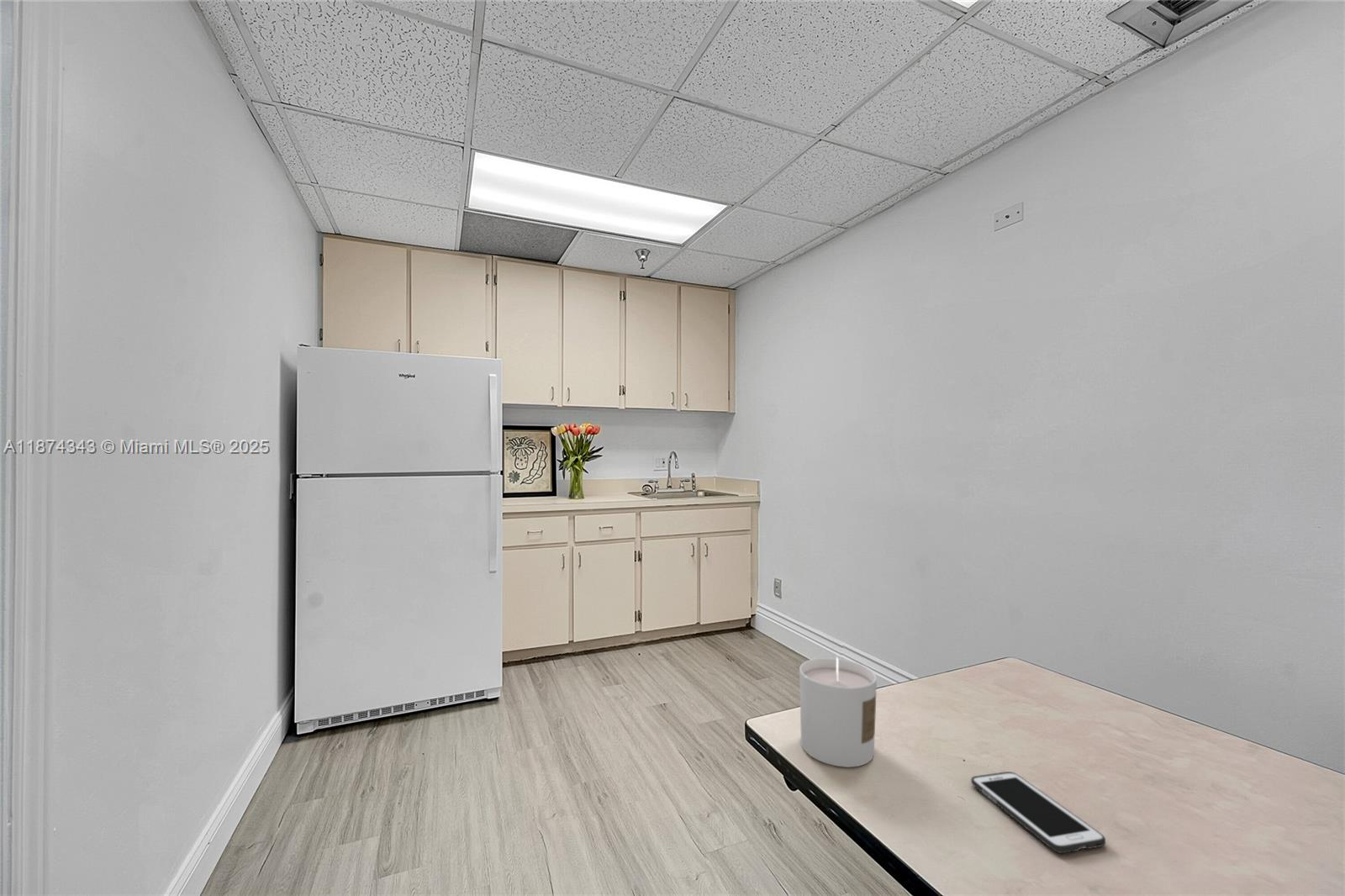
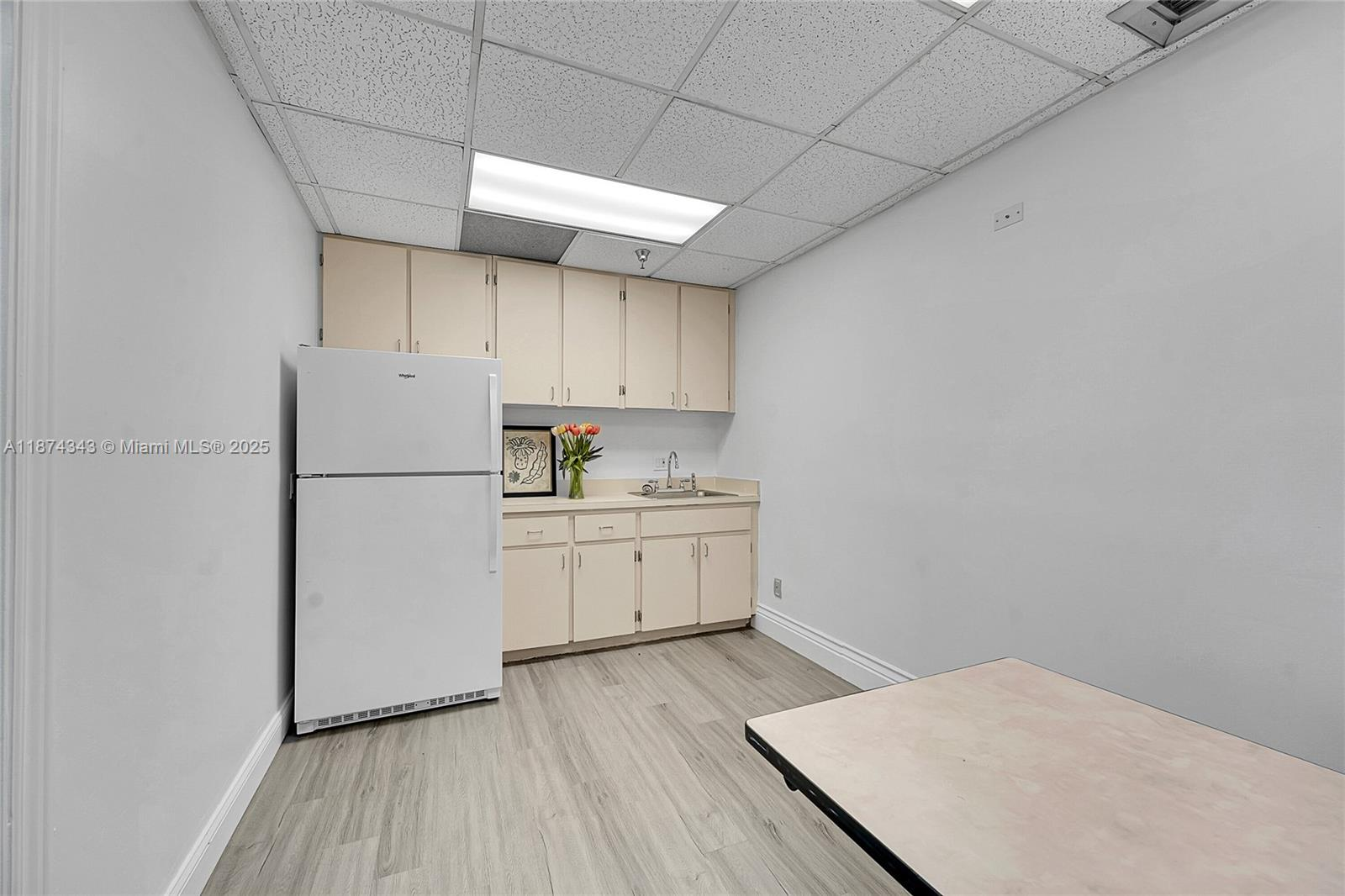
- cell phone (1032, 809)
- candle (836, 702)
